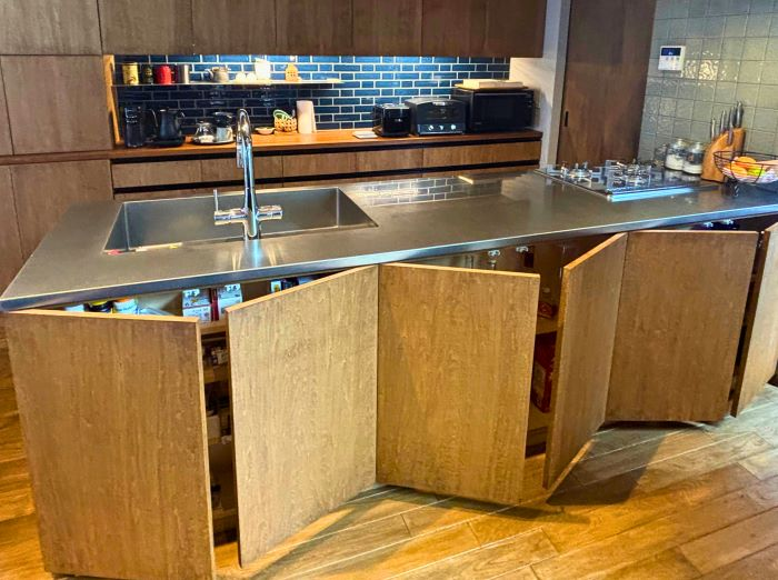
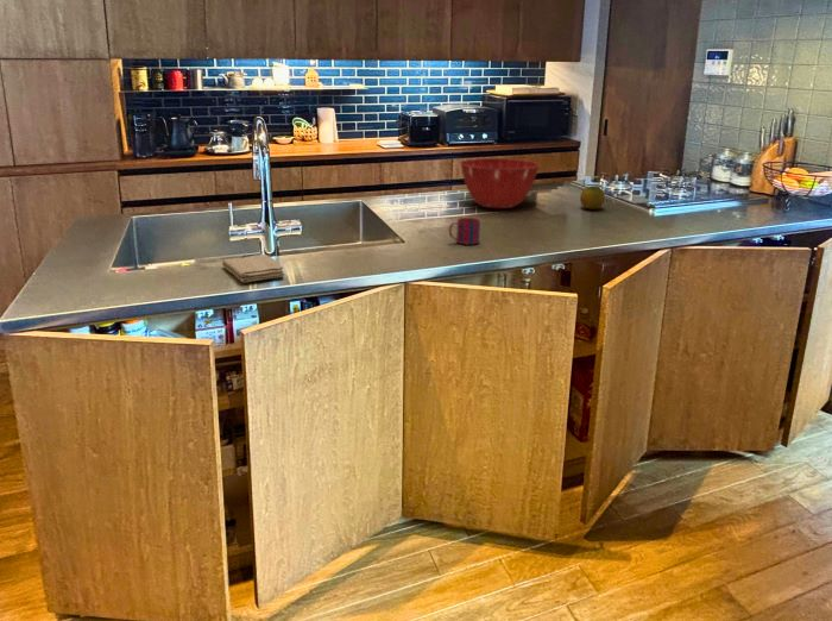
+ mixing bowl (498, 183)
+ washcloth (253, 266)
+ mug (462, 231)
+ fruit (592, 197)
